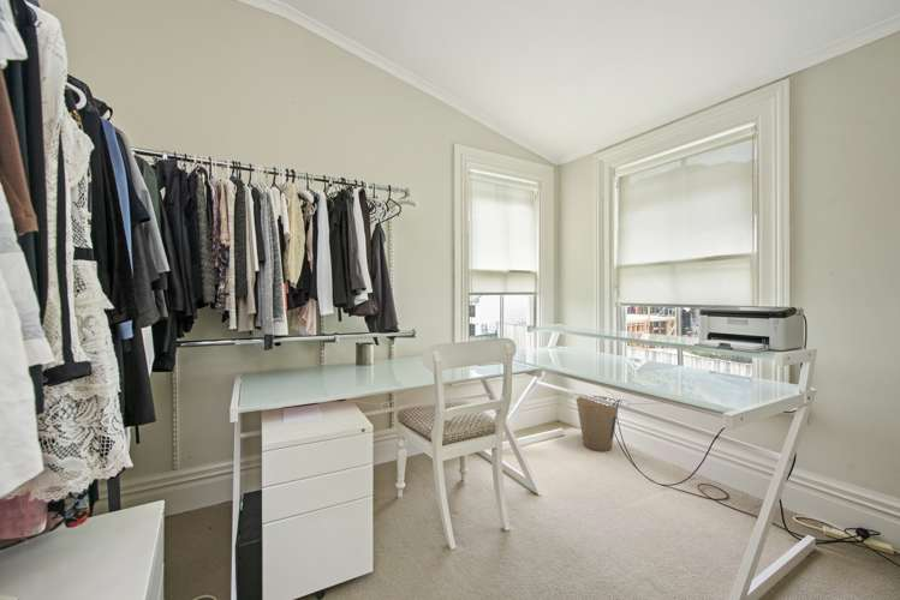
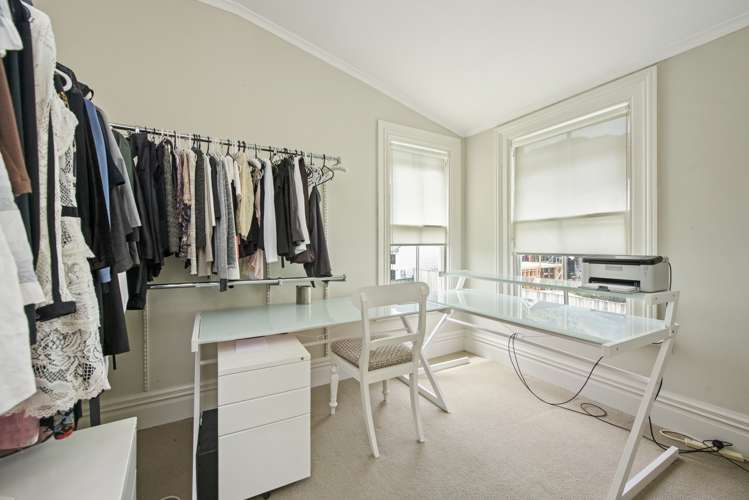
- trash can (597, 422)
